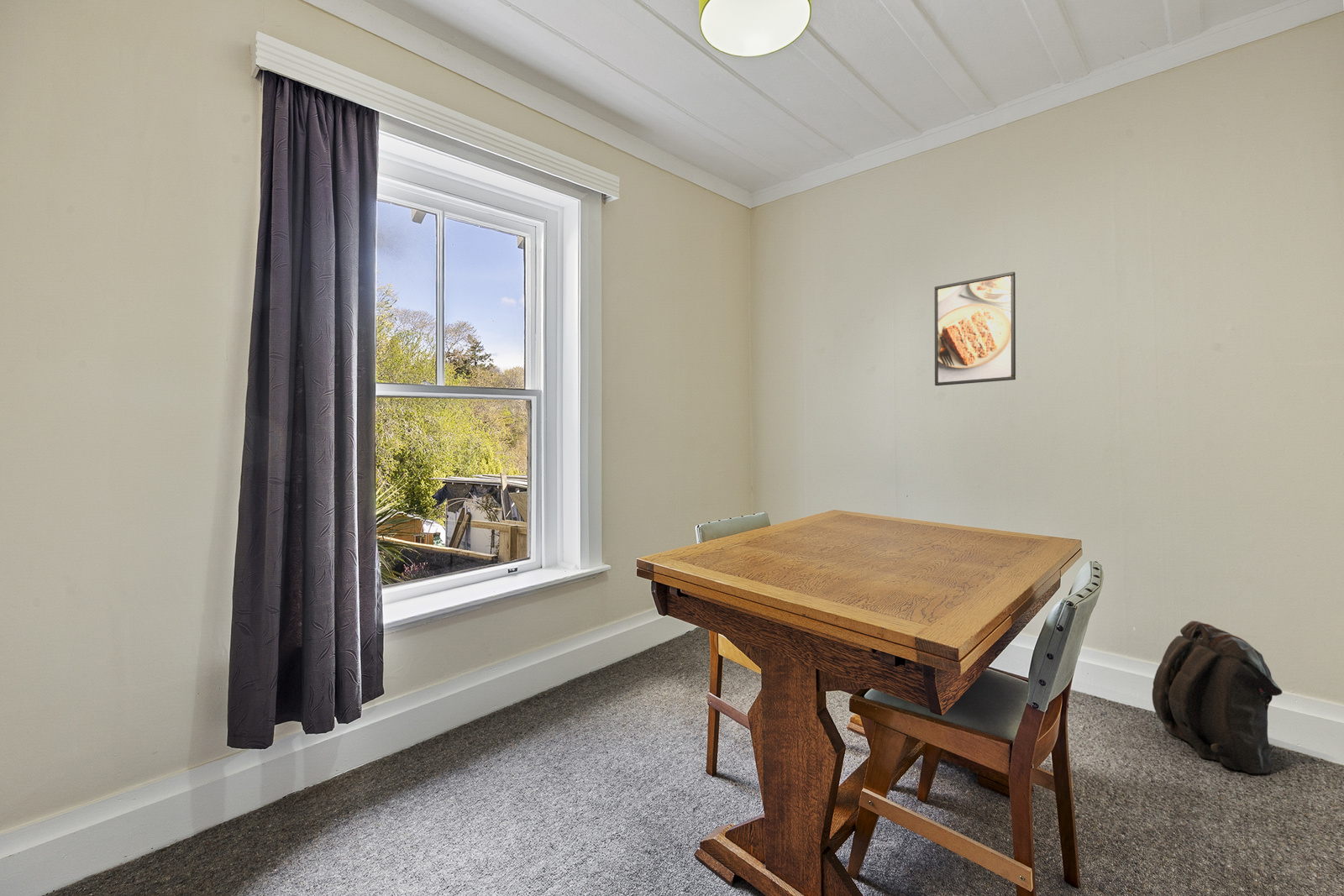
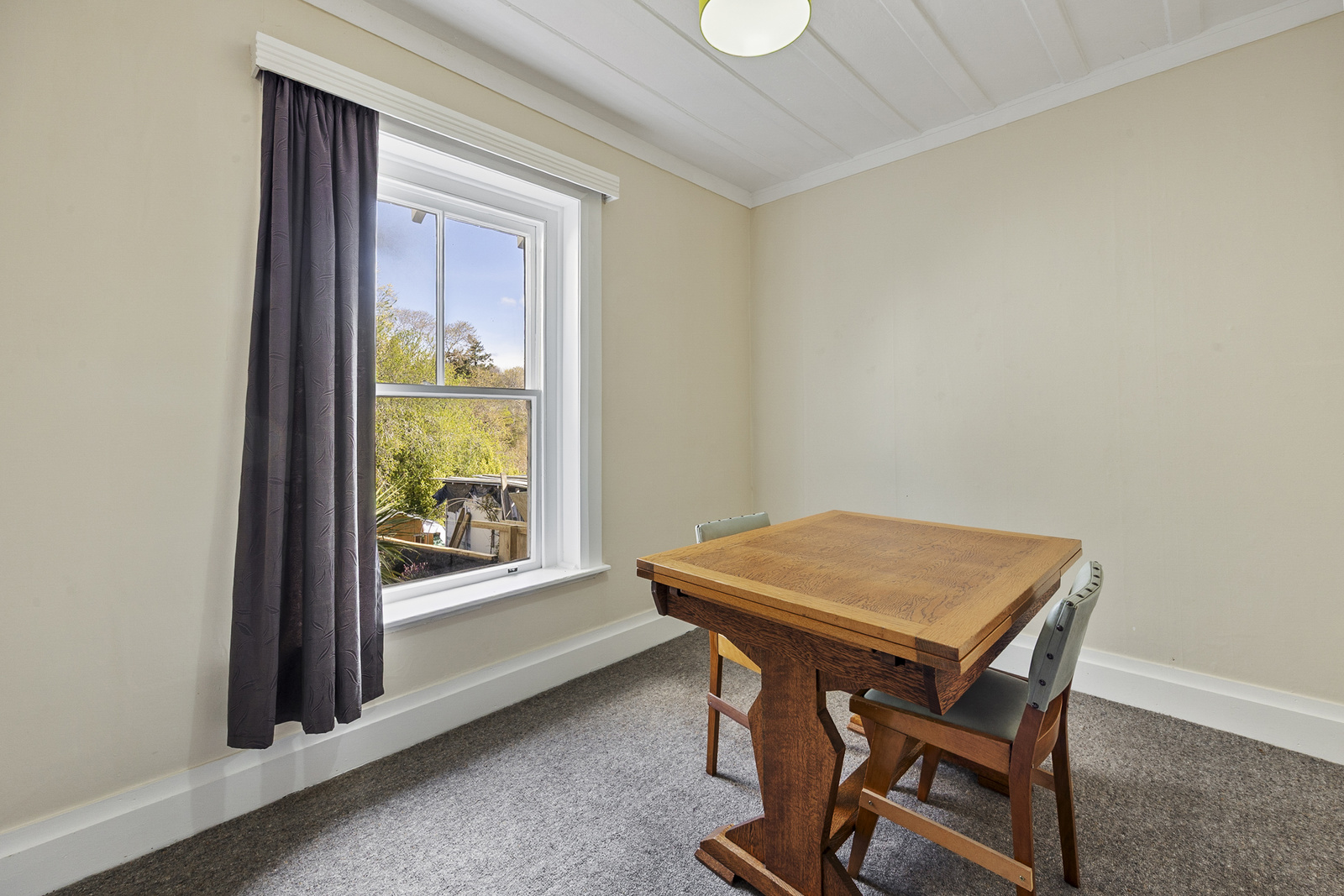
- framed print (973, 331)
- backpack (1213, 687)
